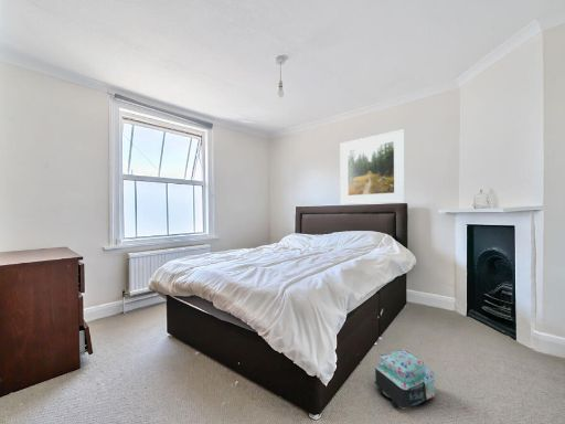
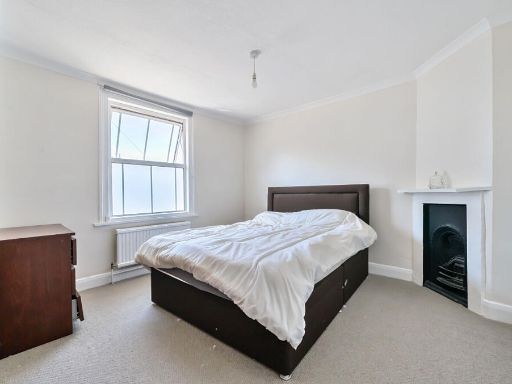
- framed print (369, 170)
- backpack (405, 374)
